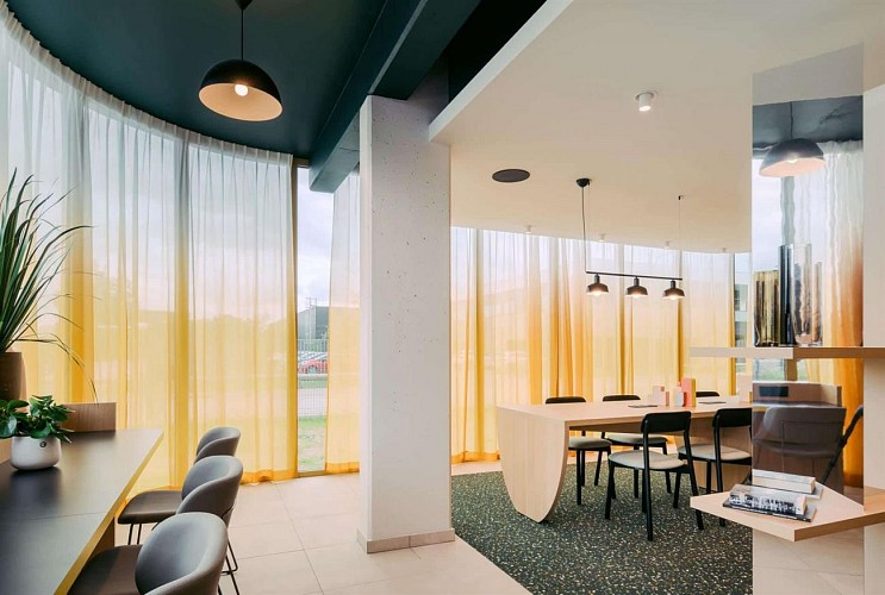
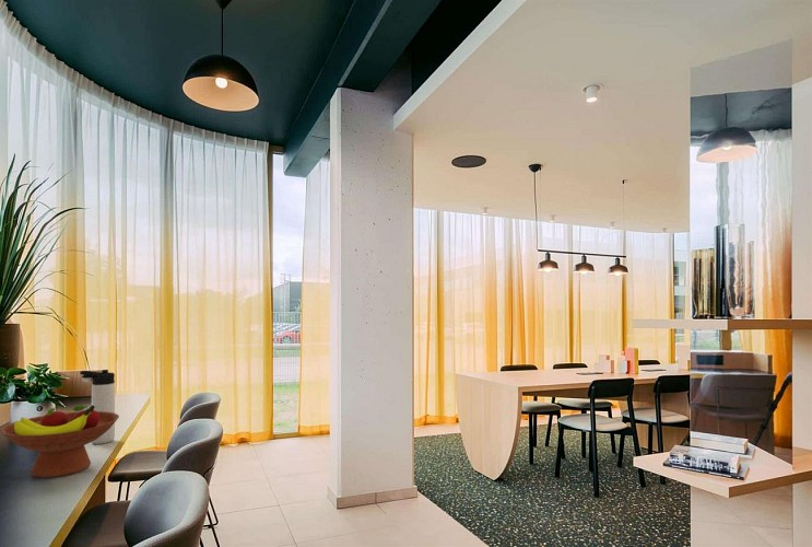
+ fruit bowl (62, 437)
+ thermos bottle (97, 406)
